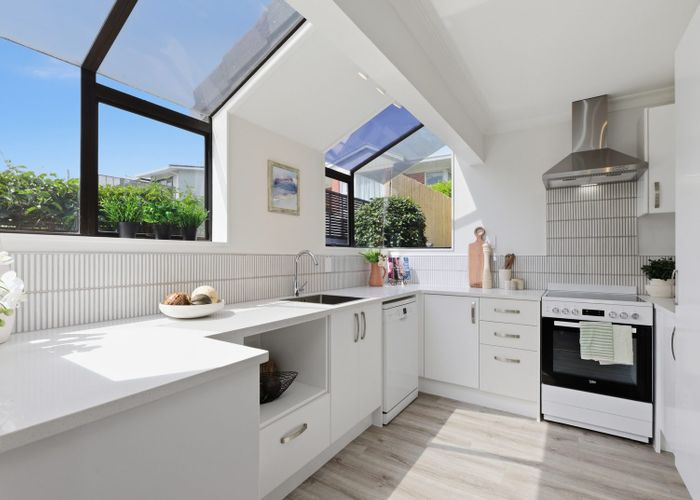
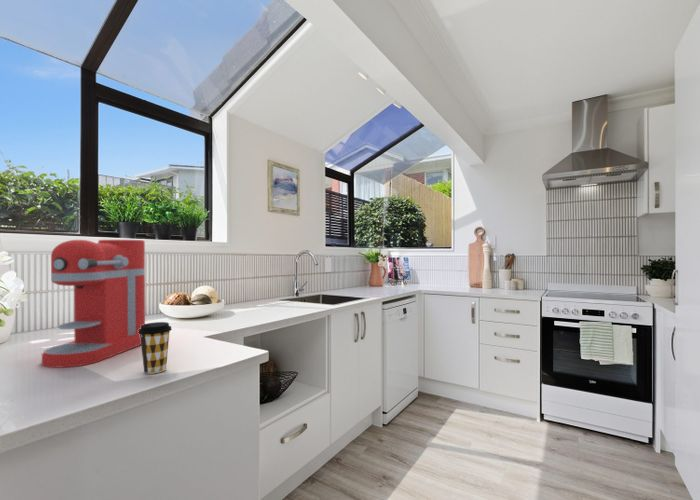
+ coffee cup (155, 347)
+ coffee maker (102, 295)
